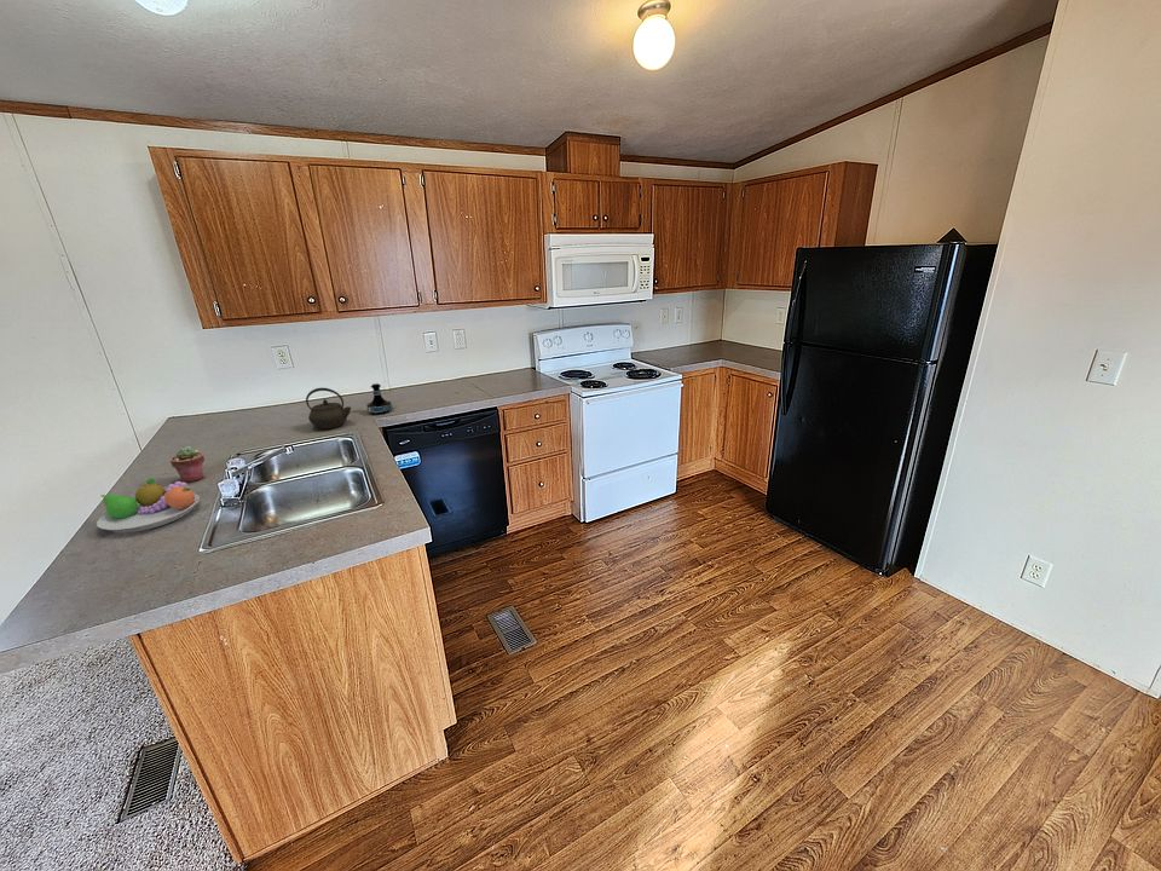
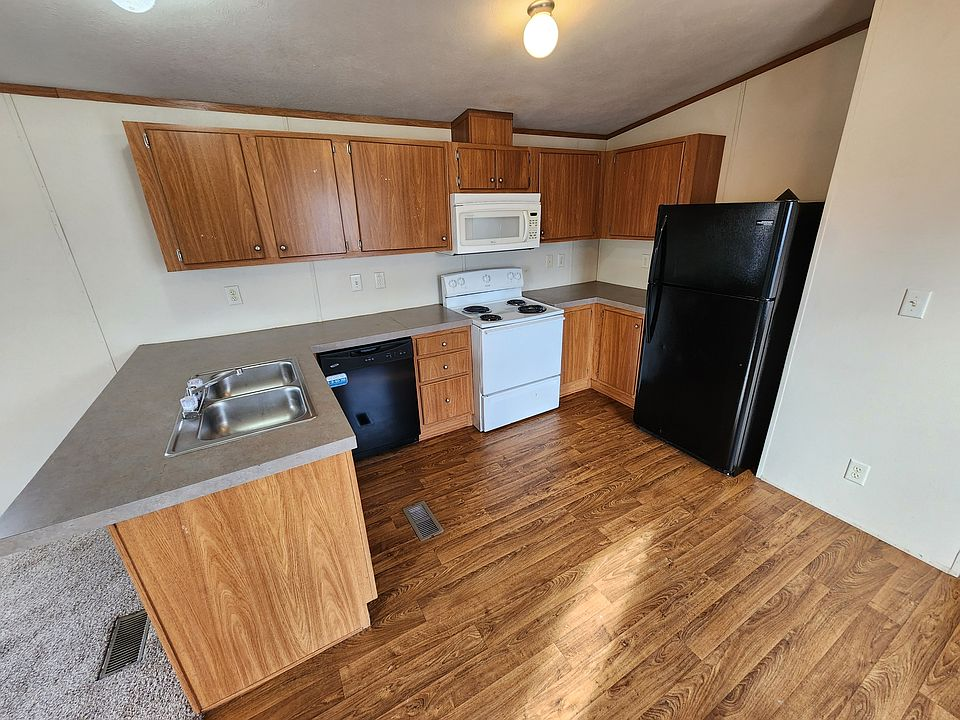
- kettle (329, 406)
- fruit bowl (145, 502)
- potted succulent (189, 462)
- tequila bottle (377, 397)
